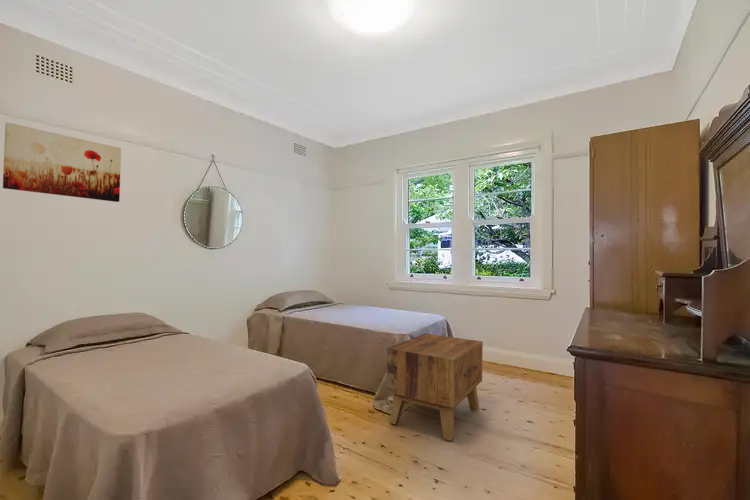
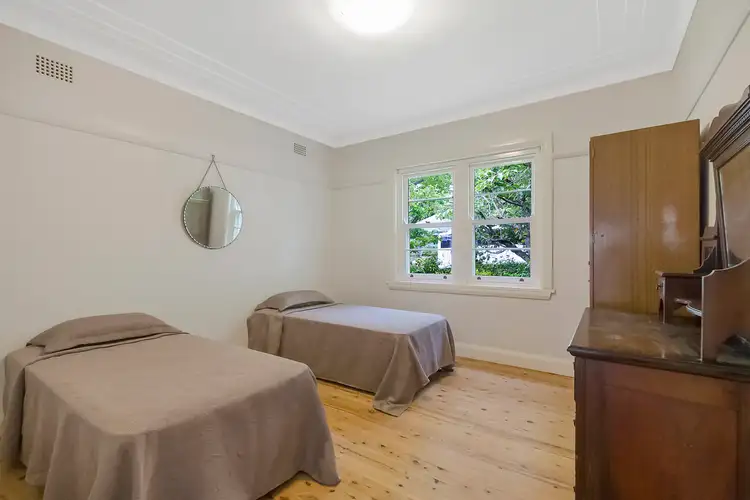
- side table (438, 380)
- wall art (67, 166)
